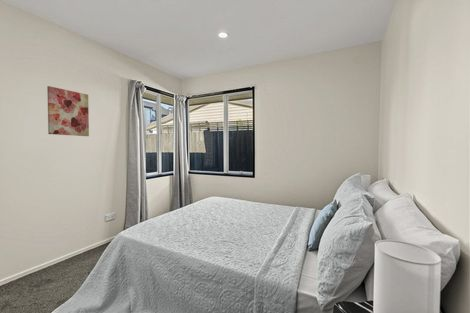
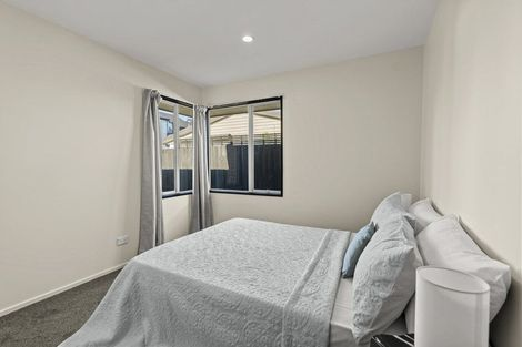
- wall art (69, 113)
